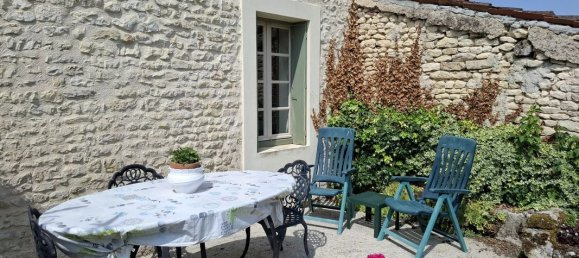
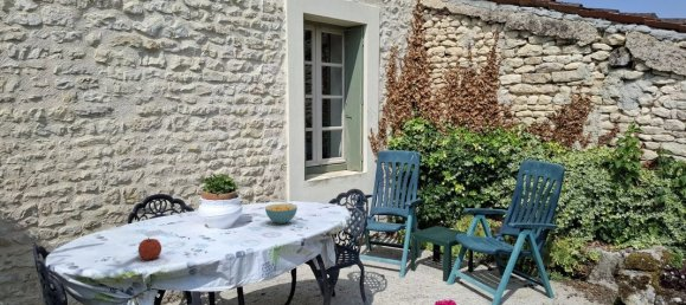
+ fruit (149, 247)
+ cereal bowl (281, 214)
